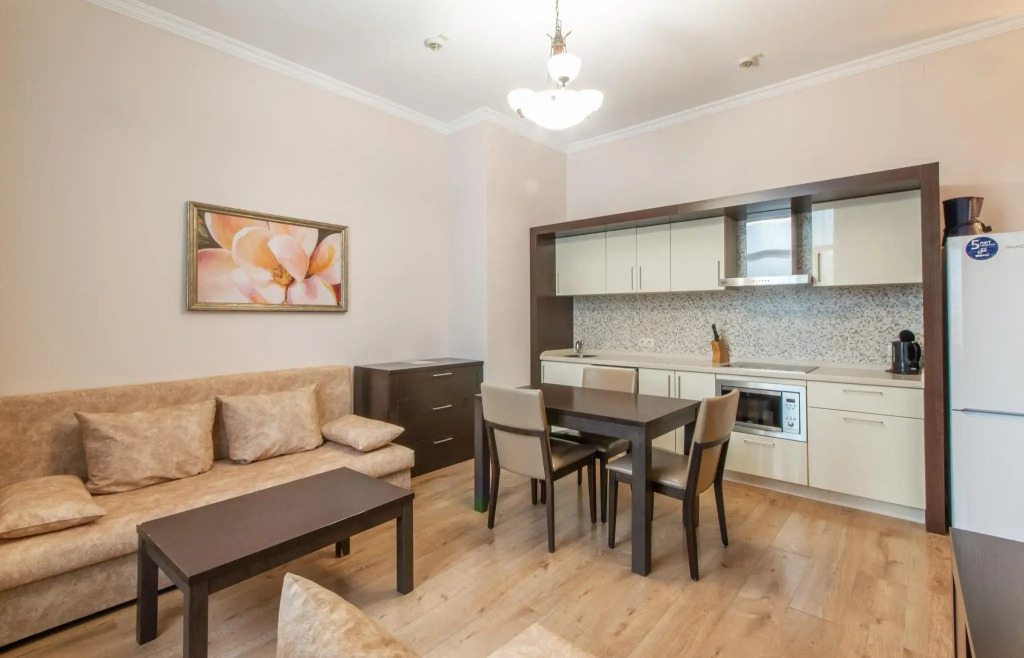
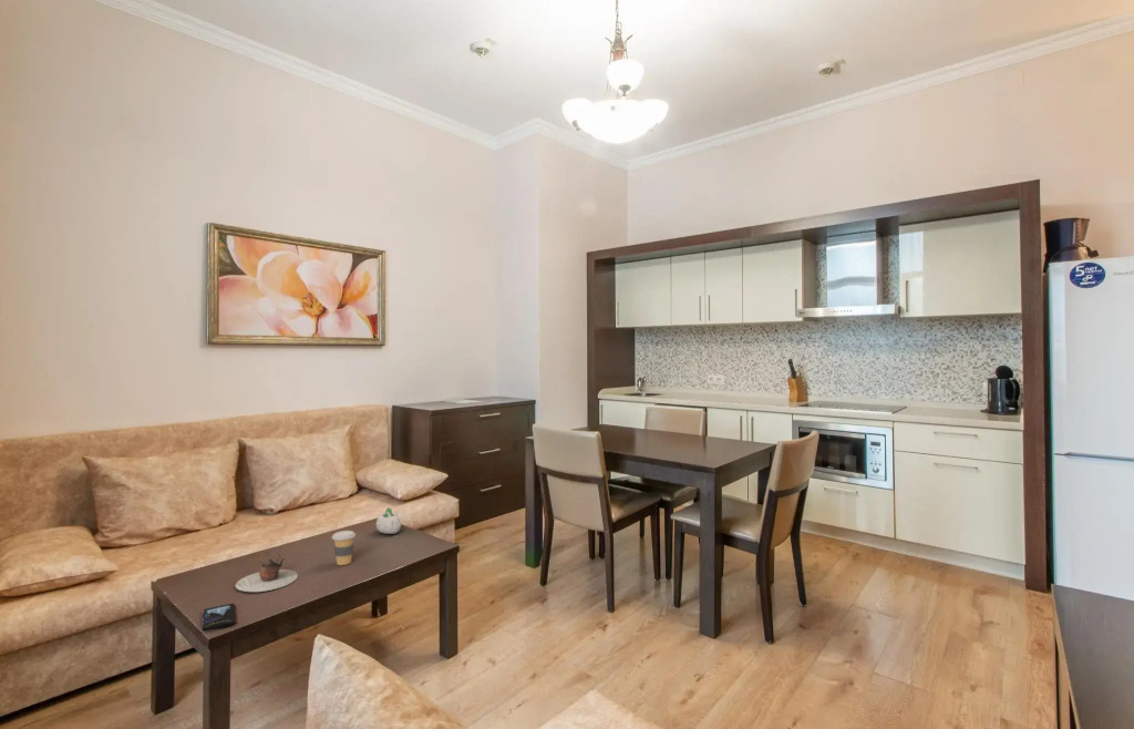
+ teapot (267, 567)
+ coffee cup (343, 547)
+ smartphone (218, 616)
+ succulent planter (389, 520)
